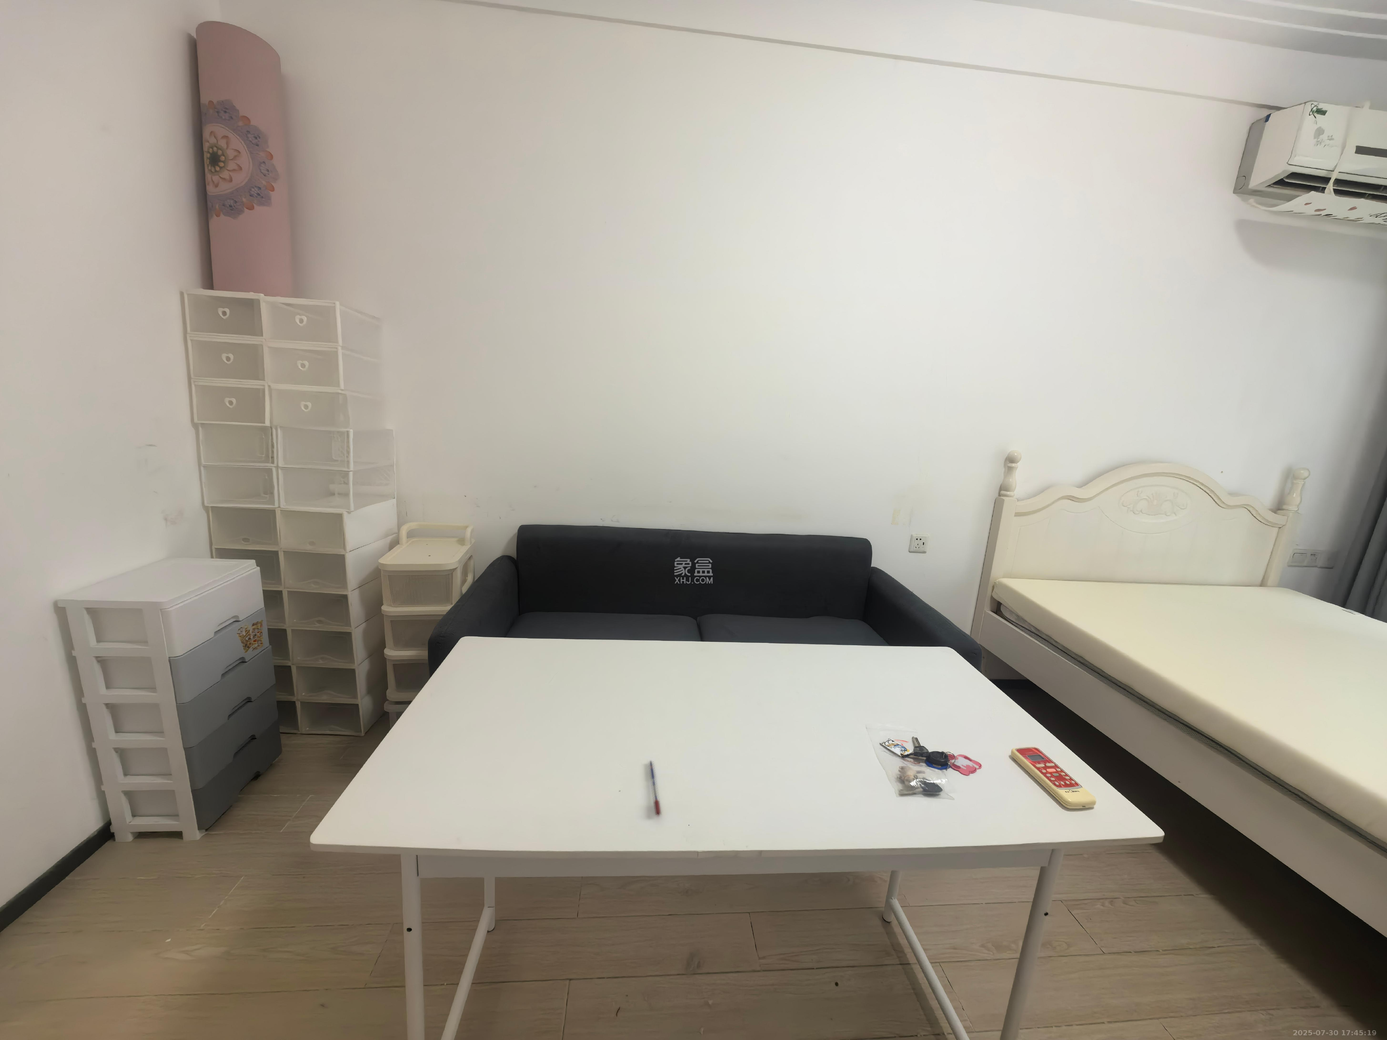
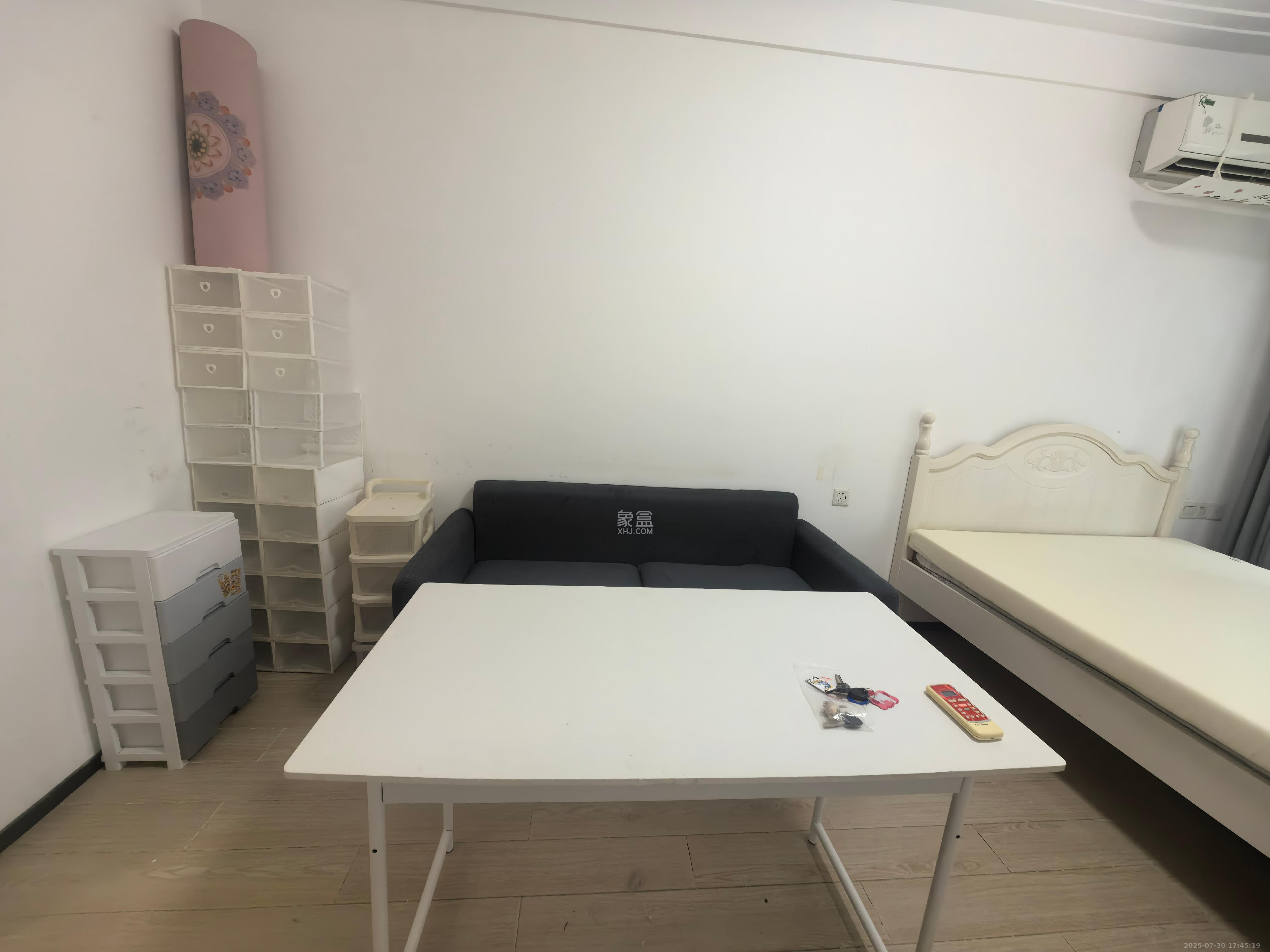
- pen (654, 785)
